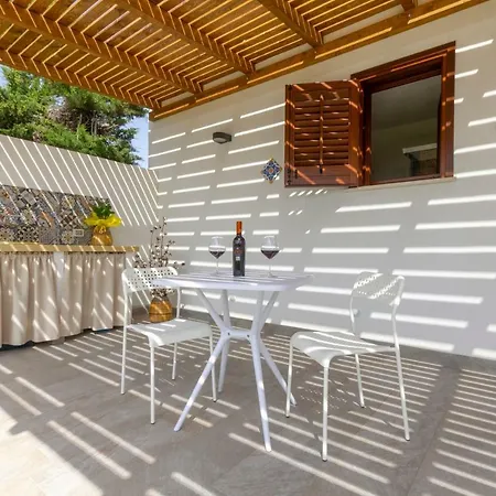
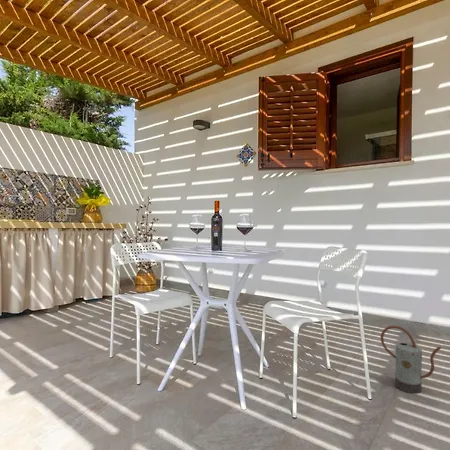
+ watering can (409, 358)
